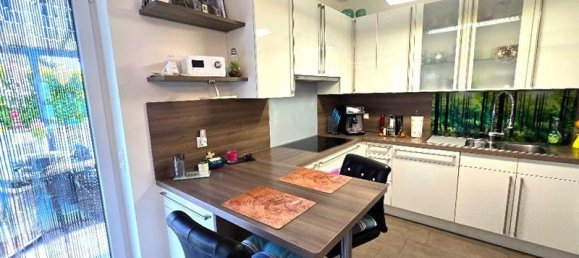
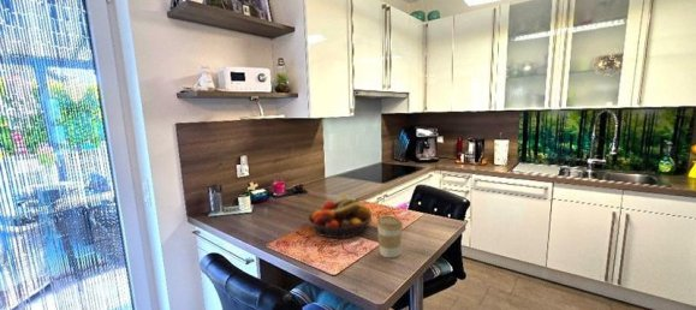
+ coffee cup (389, 236)
+ fruit bowl (339, 213)
